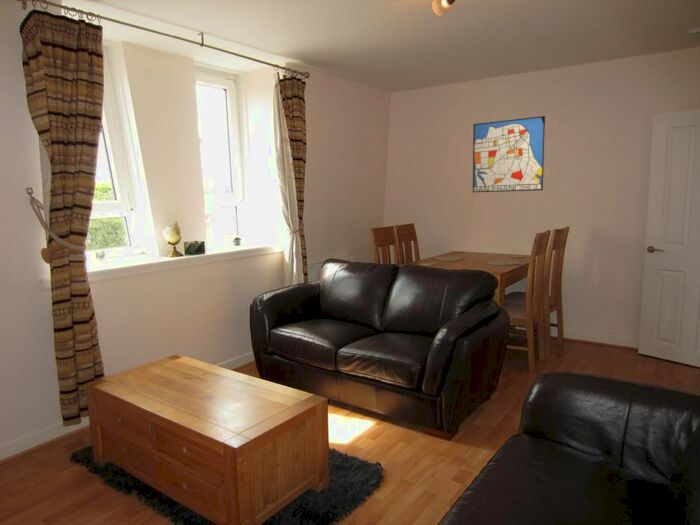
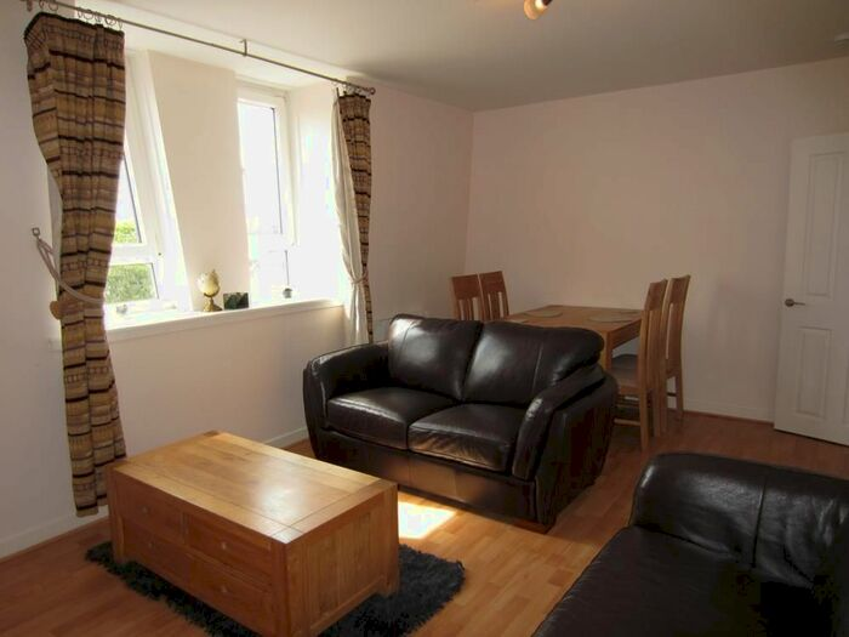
- wall art (507, 156)
